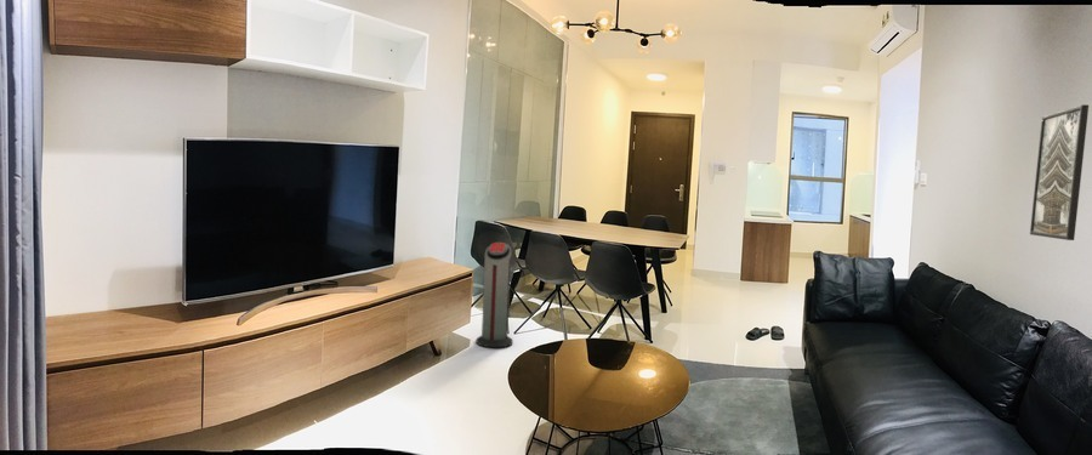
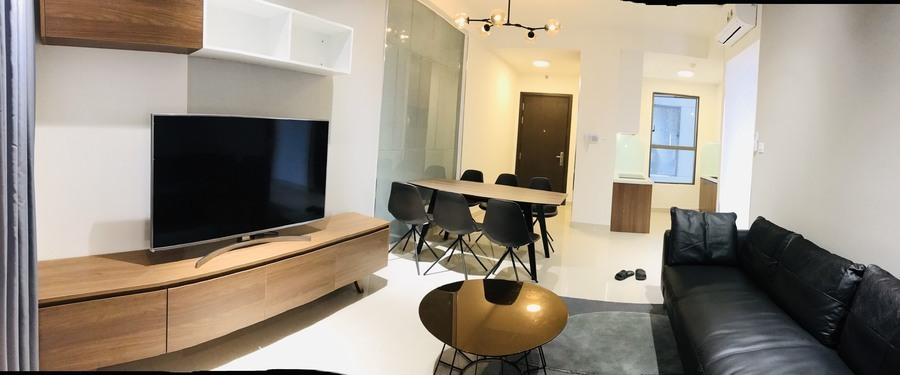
- air purifier (496, 292)
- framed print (1057, 175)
